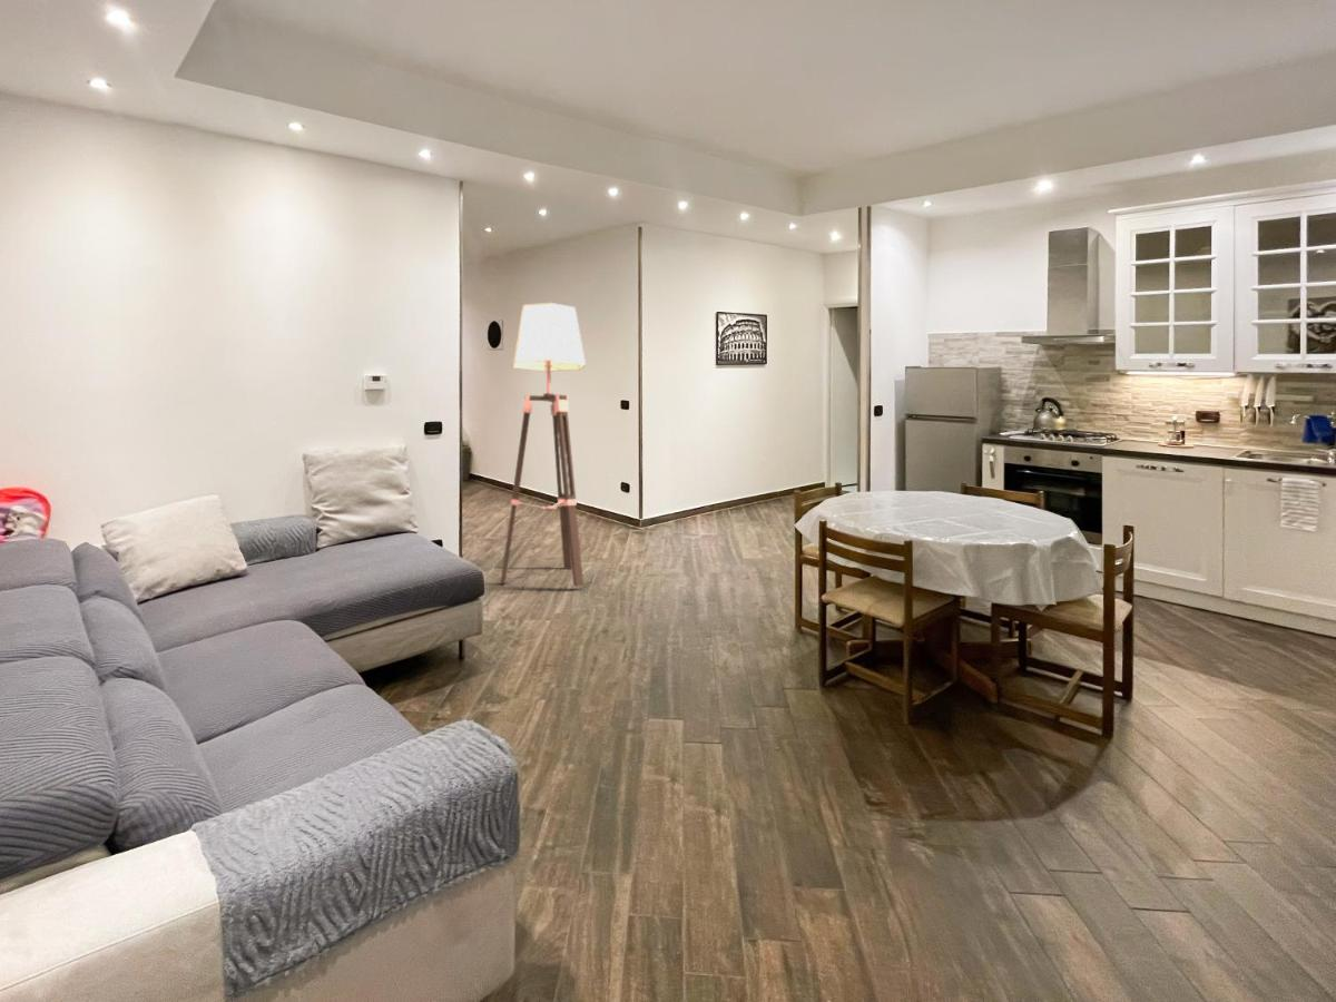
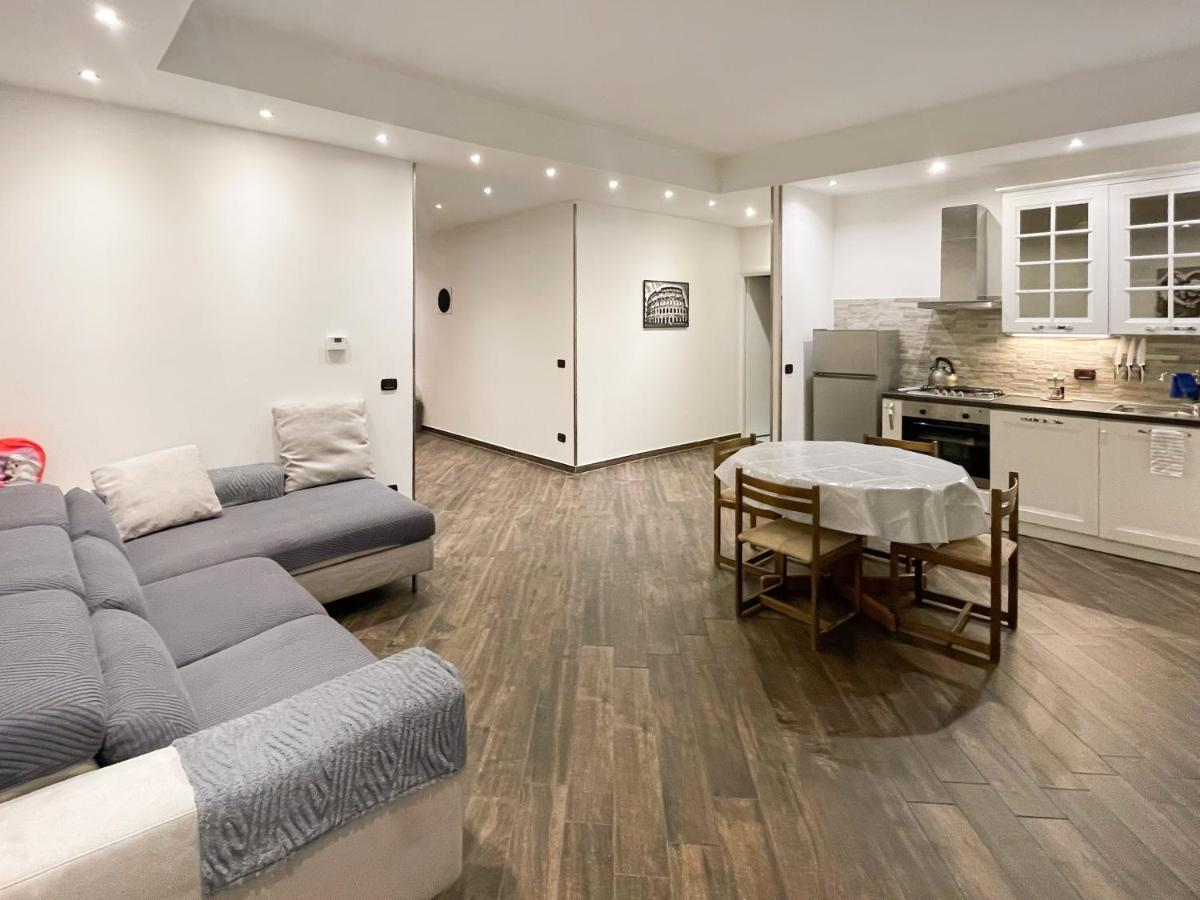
- floor lamp (554, 444)
